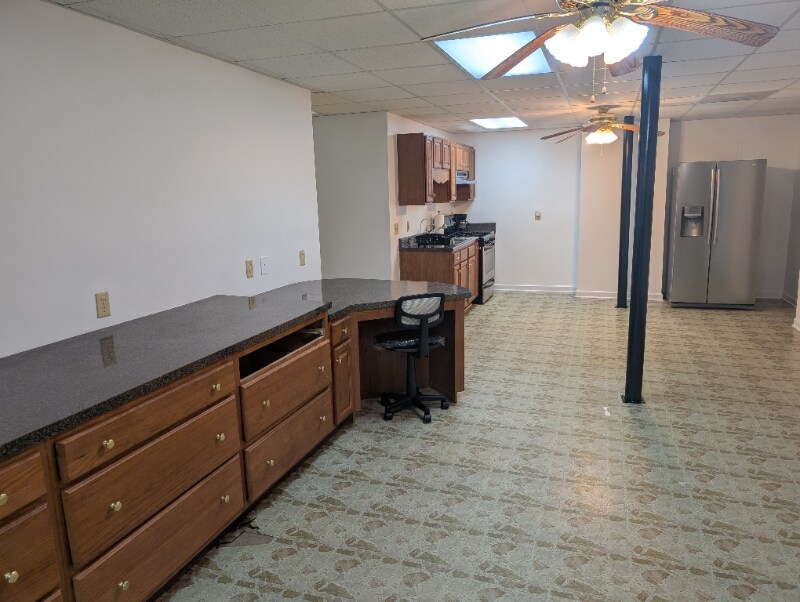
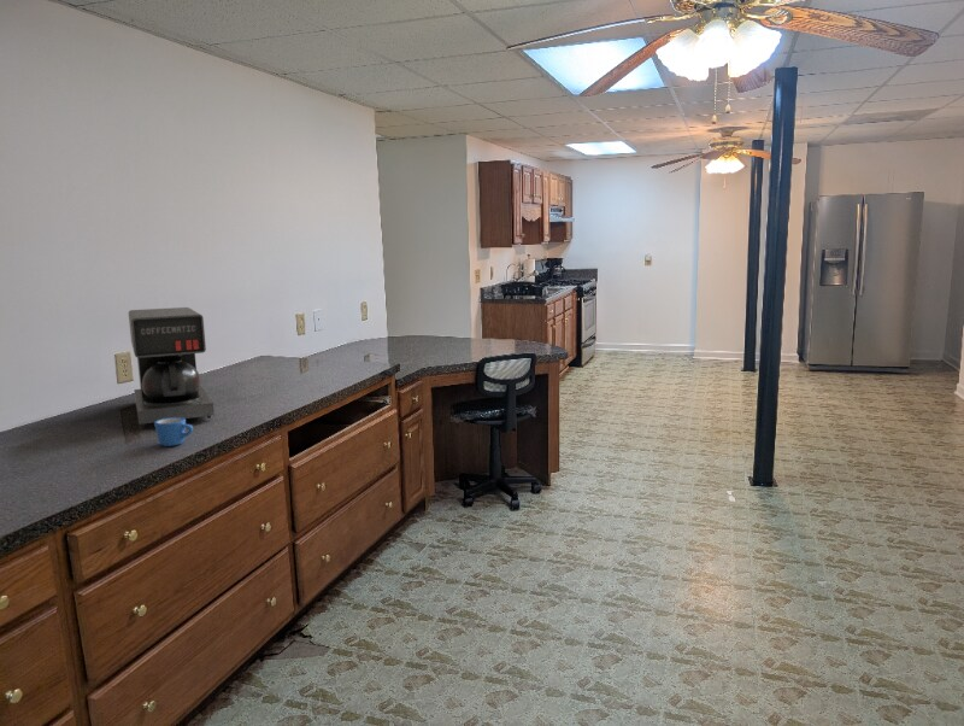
+ mug (175, 432)
+ coffee maker (167, 362)
